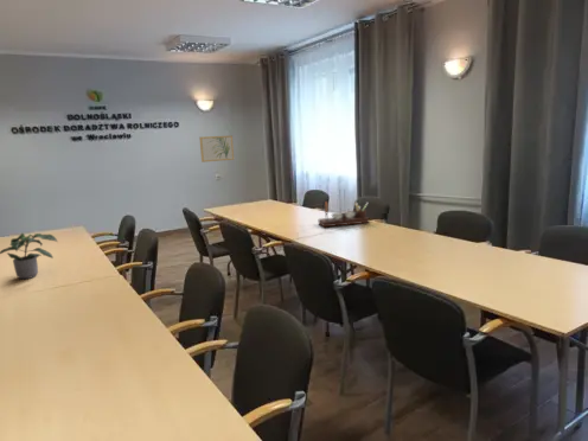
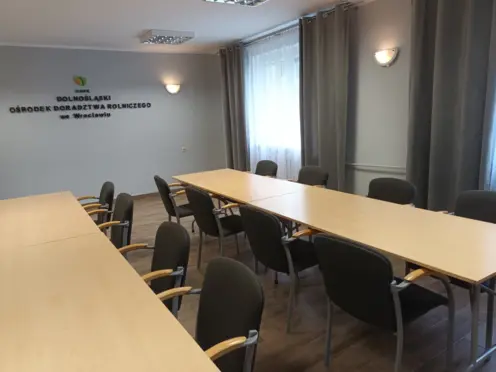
- desk organizer (346, 212)
- potted plant (28, 255)
- wall art (217, 148)
